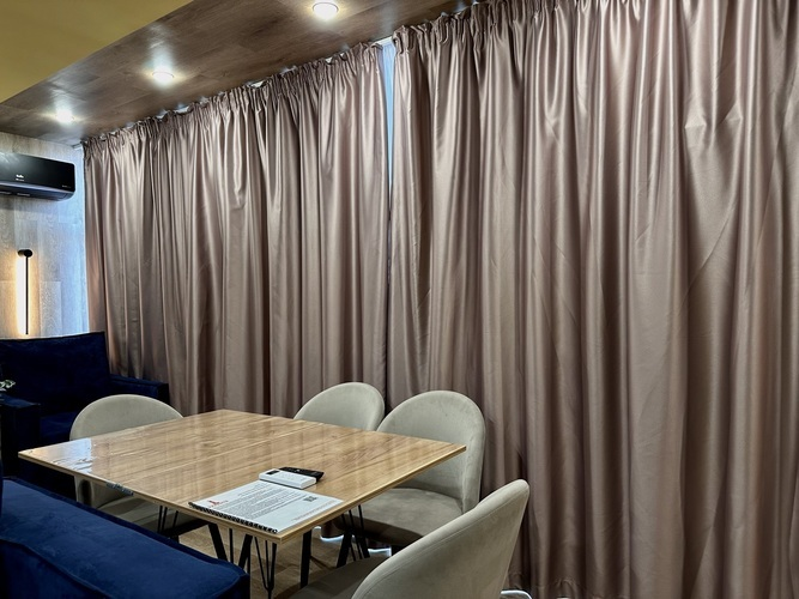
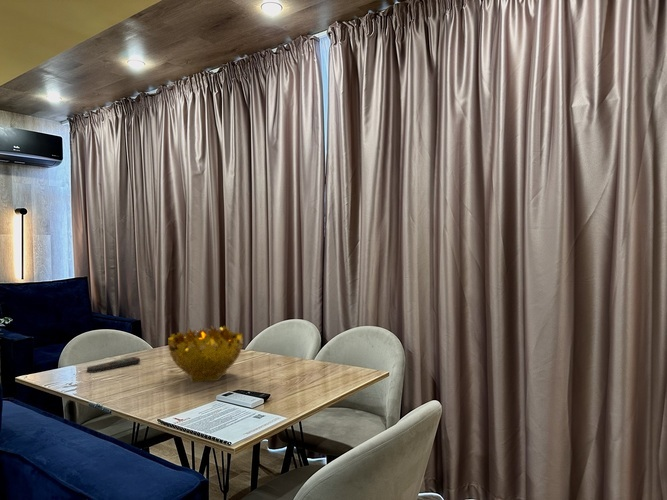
+ decorative bowl (206, 354)
+ remote control (114, 364)
